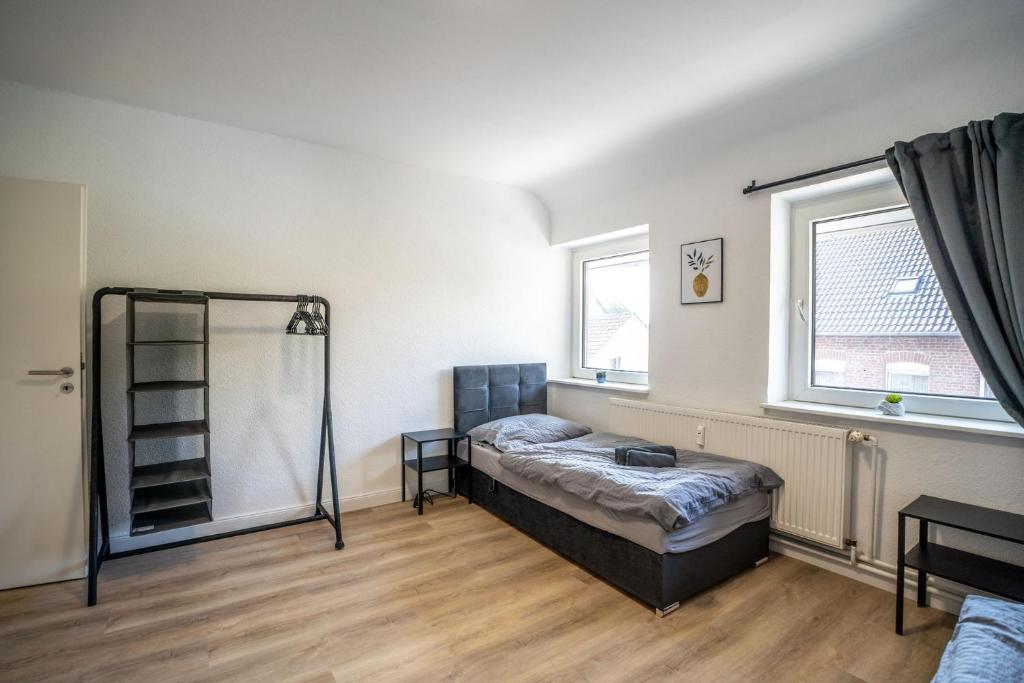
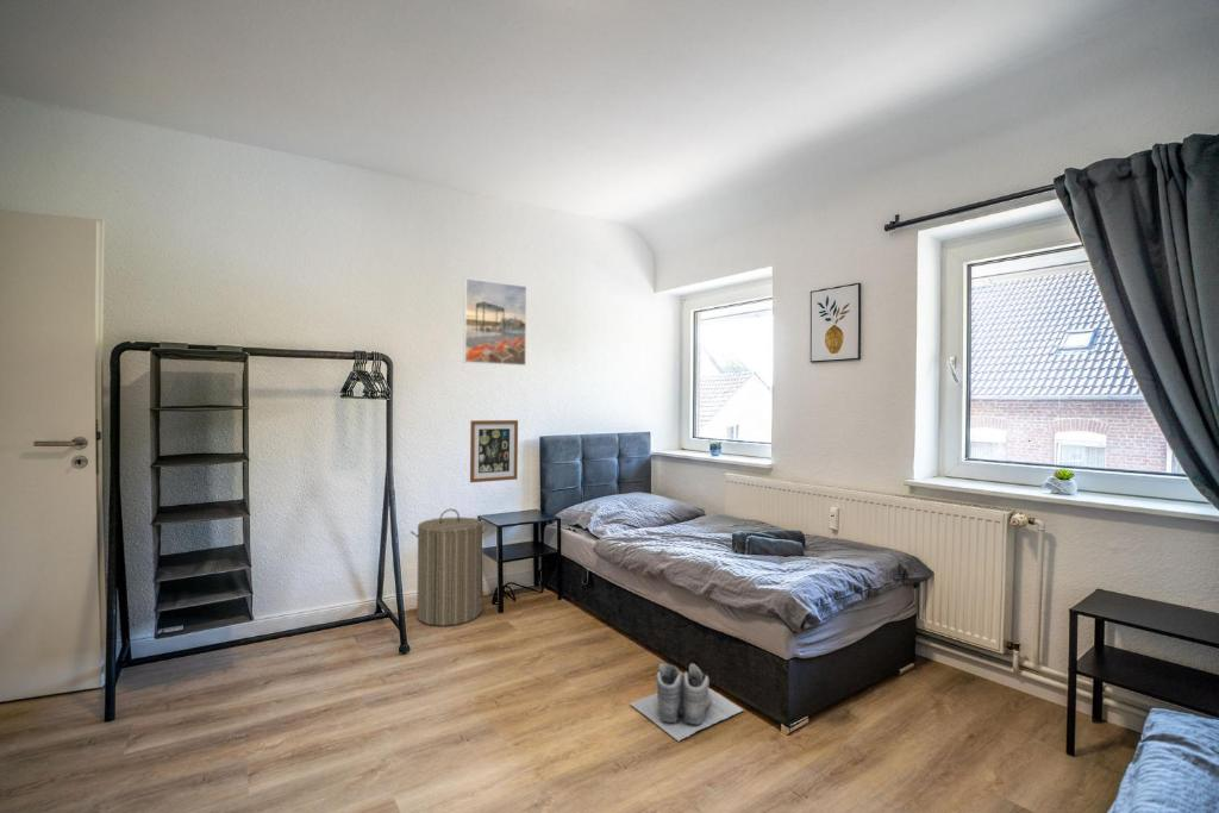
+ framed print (495, 323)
+ laundry hamper (450, 561)
+ boots (686, 684)
+ wall art (494, 450)
